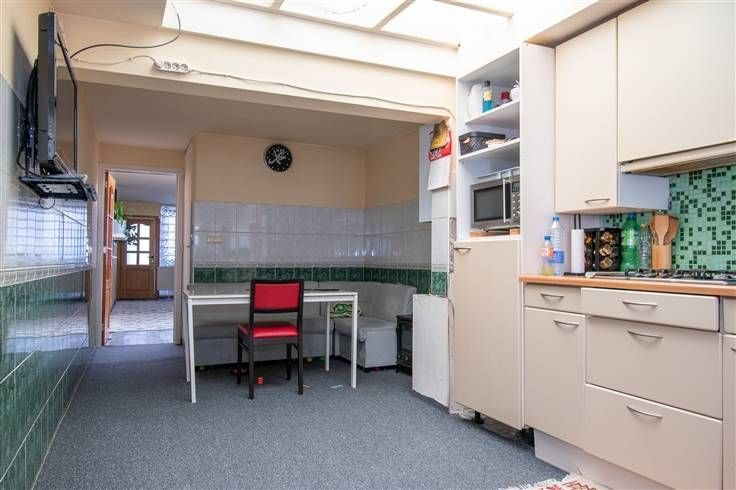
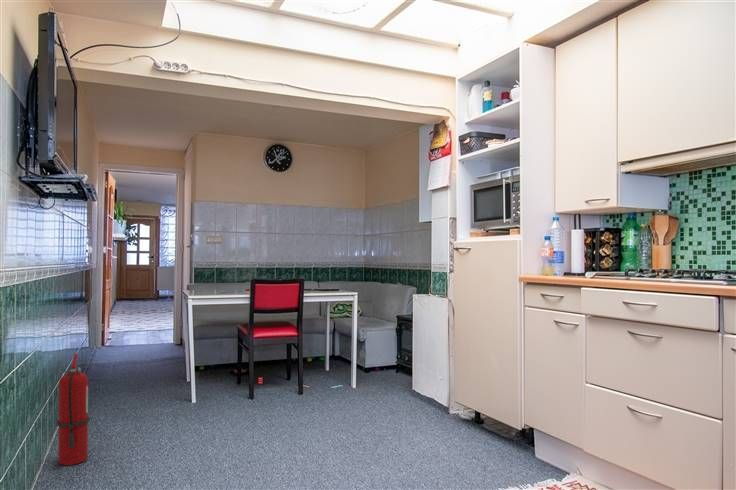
+ fire extinguisher (73, 409)
